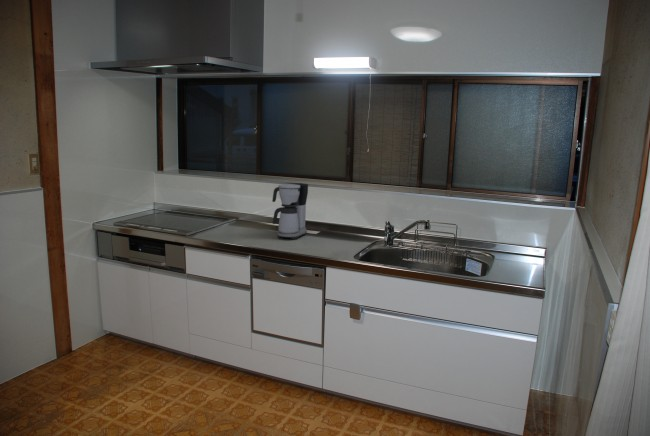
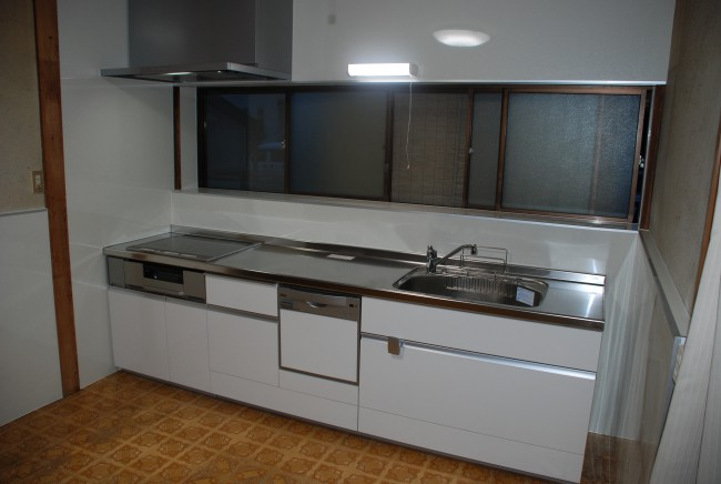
- coffee maker (289, 209)
